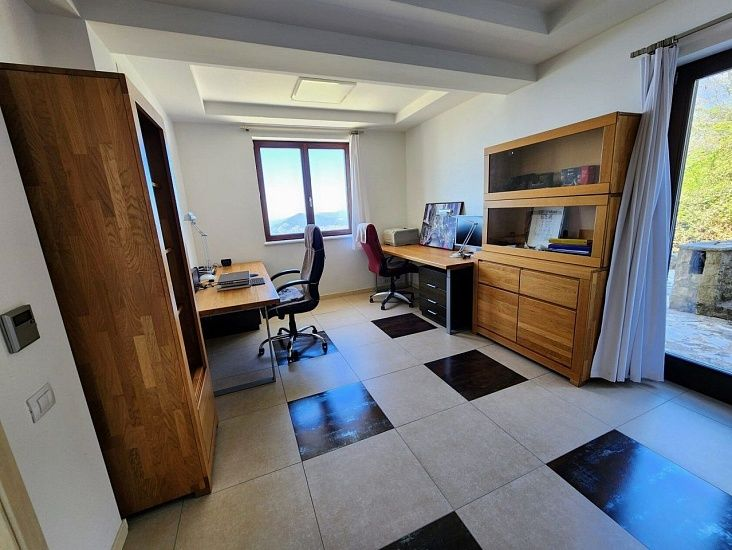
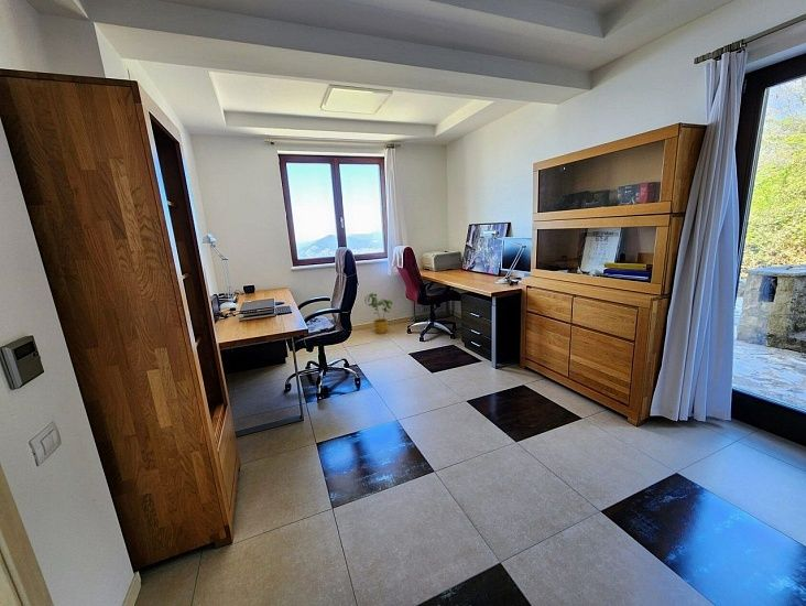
+ house plant (378, 311)
